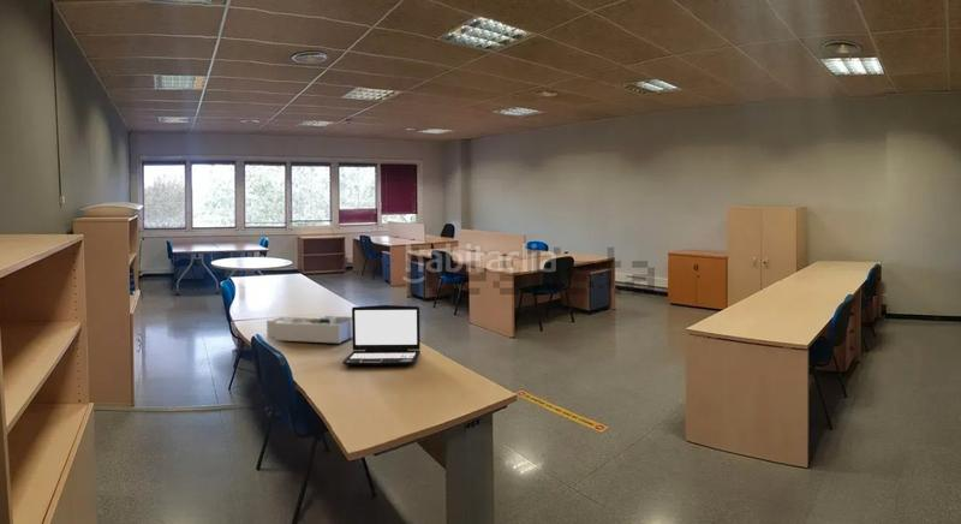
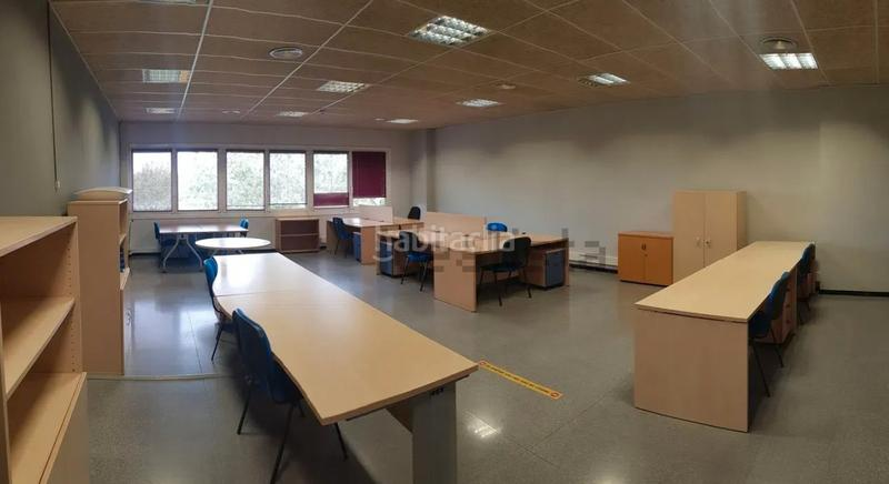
- desk organizer (312, 327)
- laptop (382, 334)
